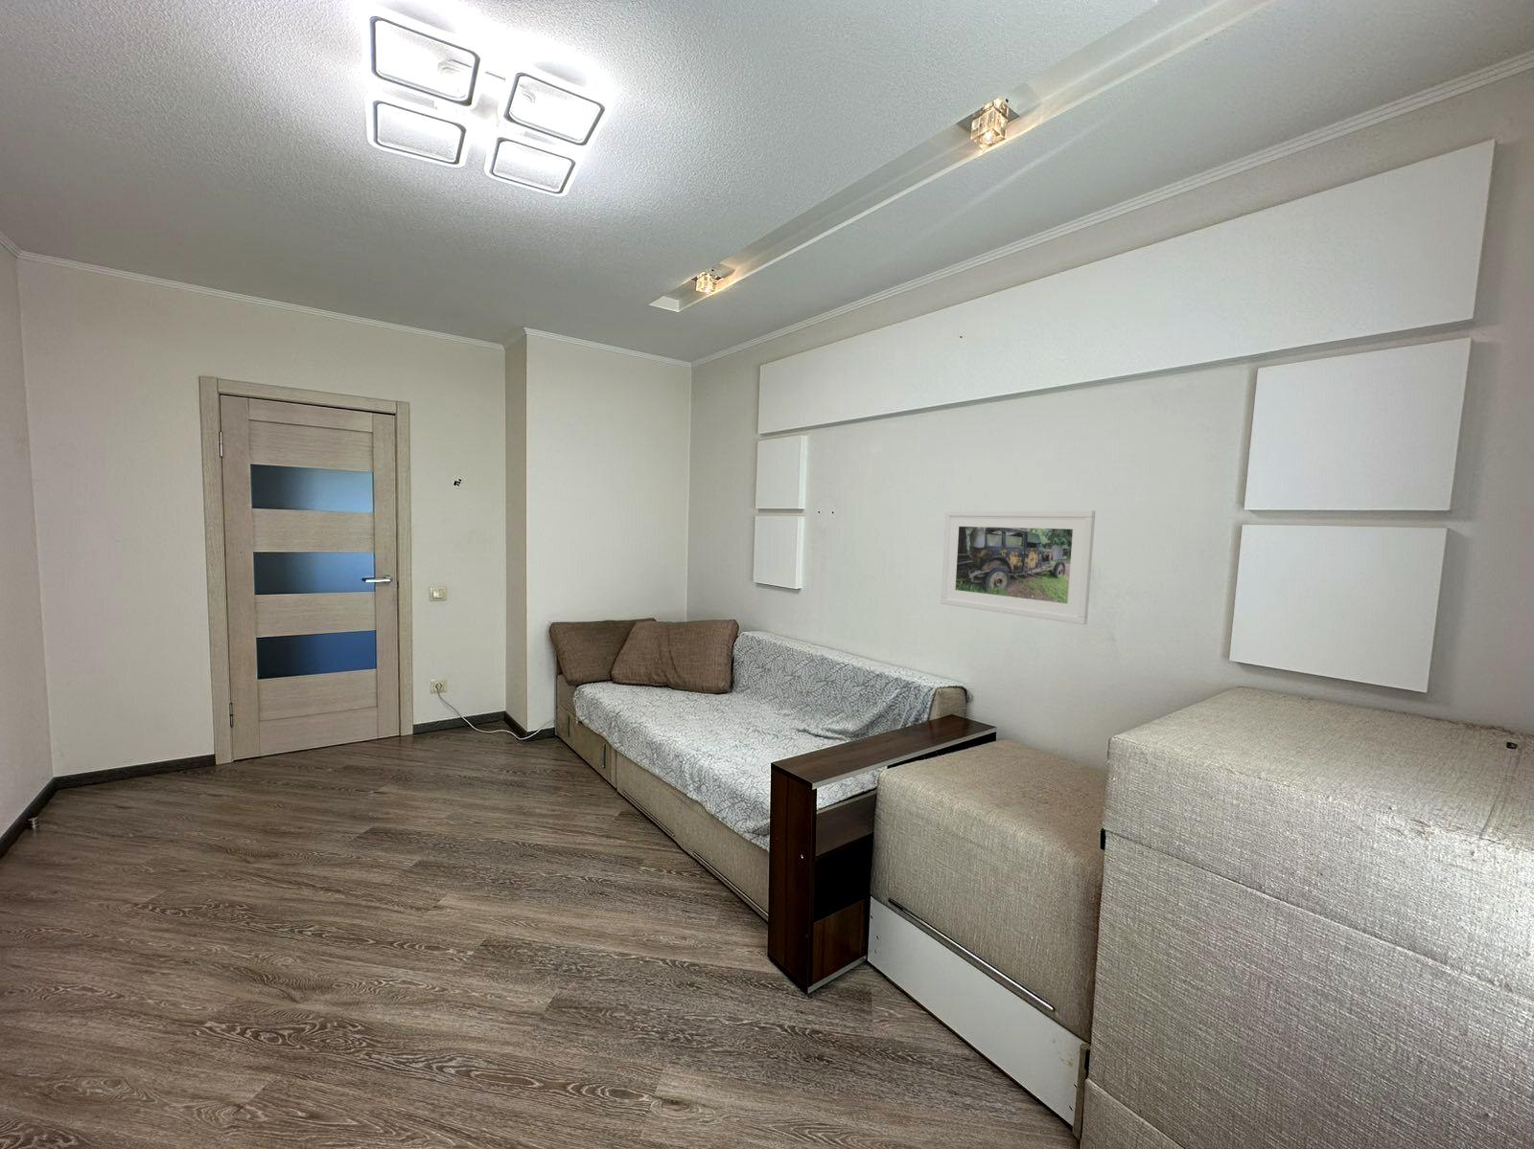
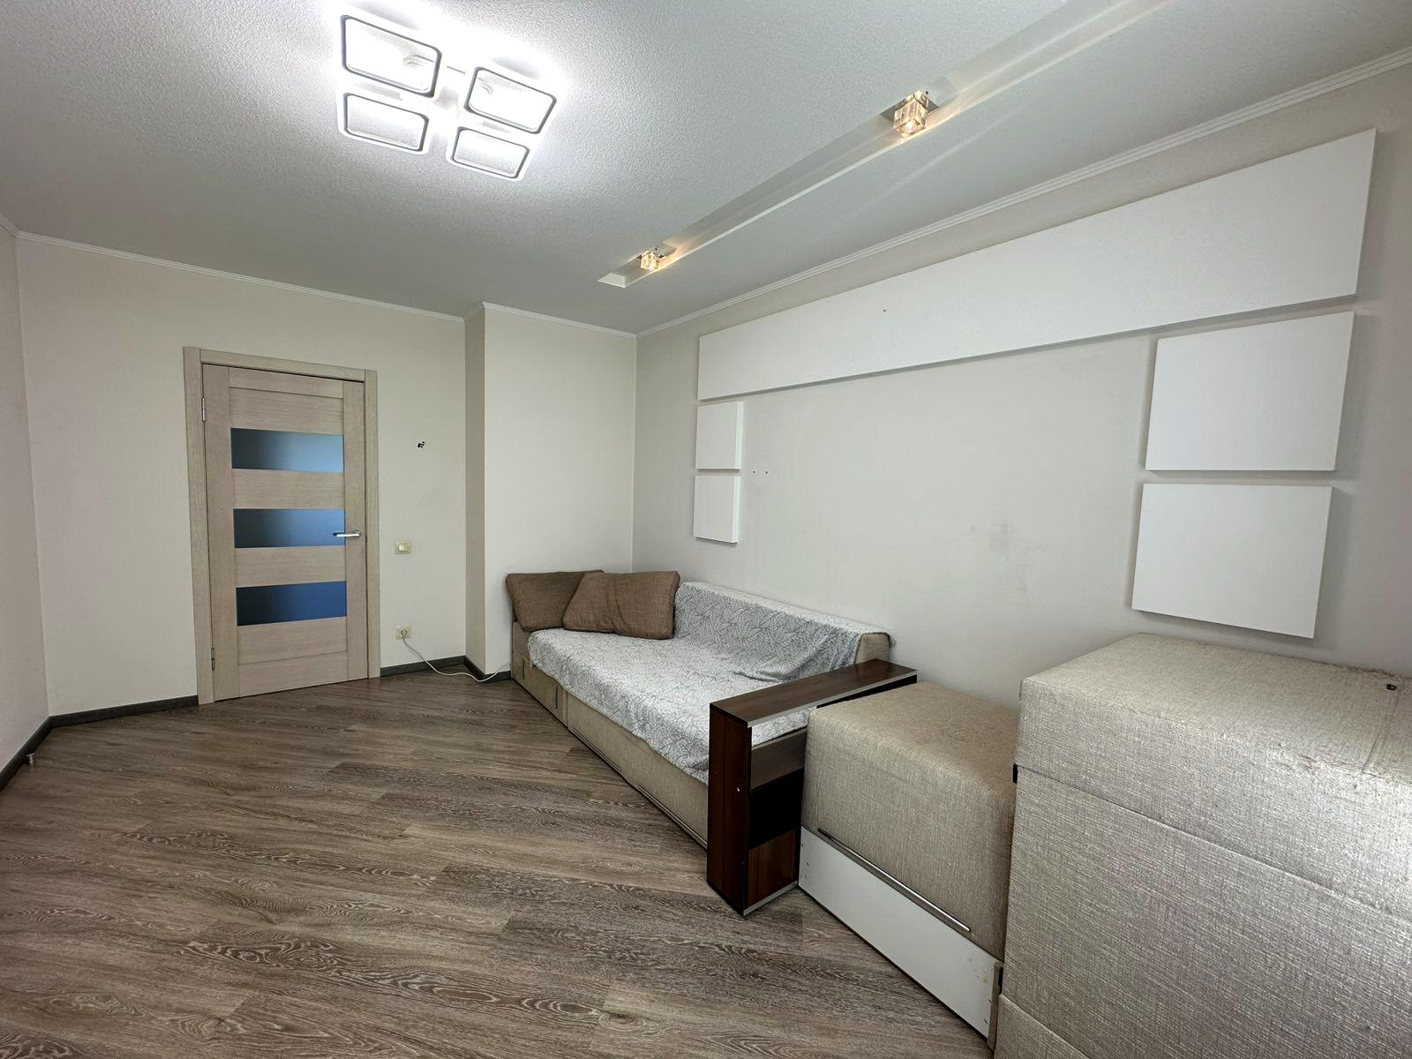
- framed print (1010, 562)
